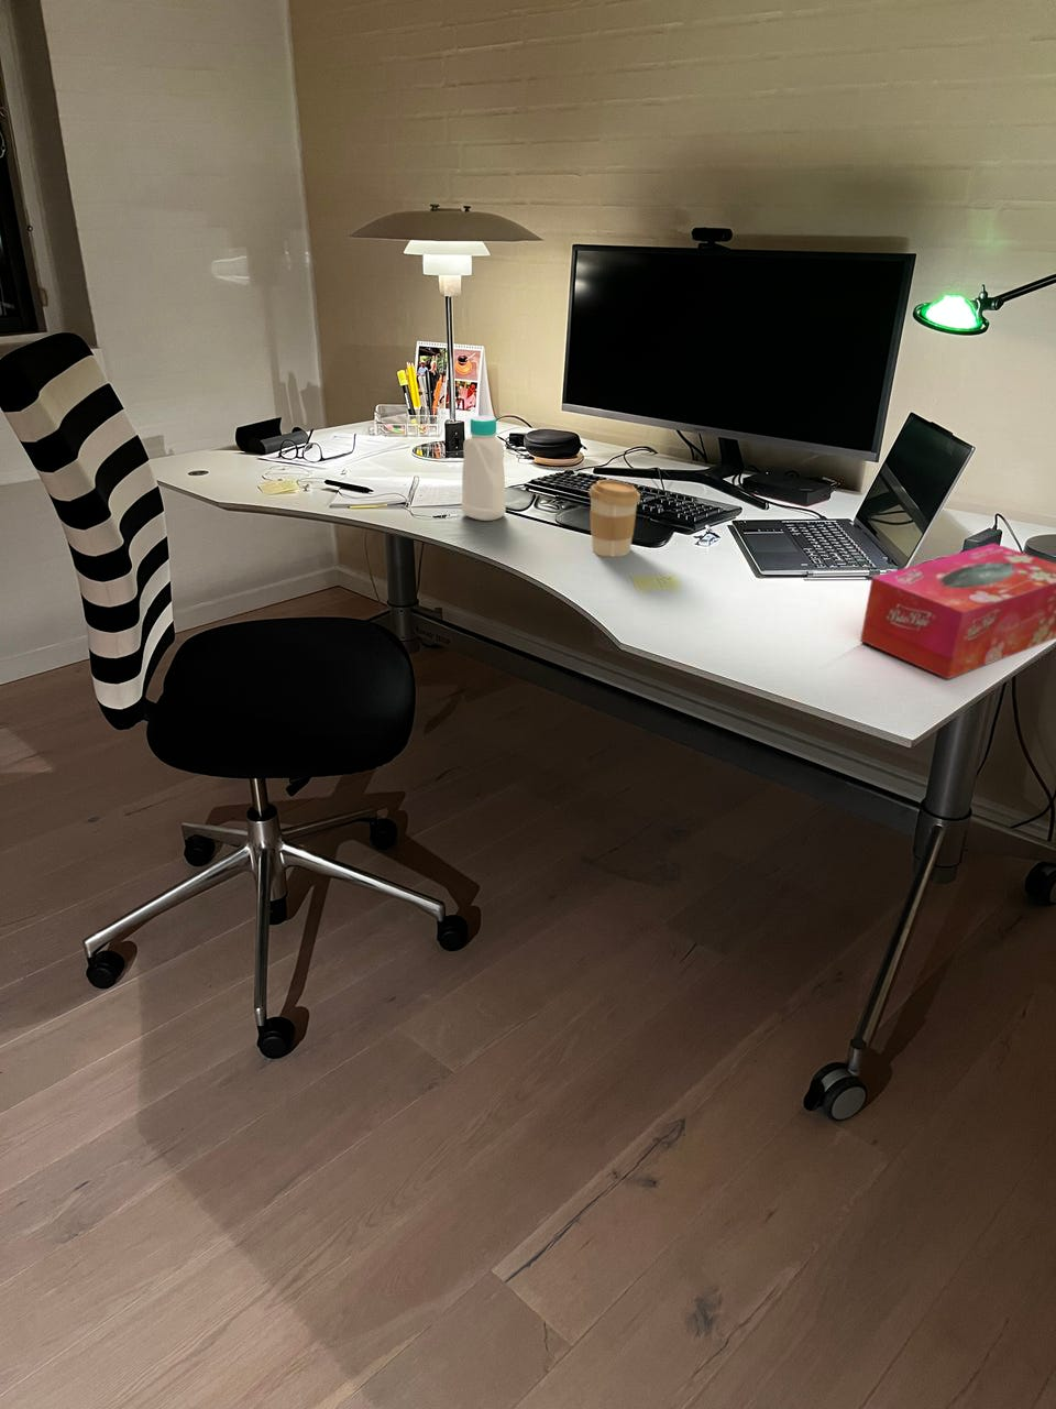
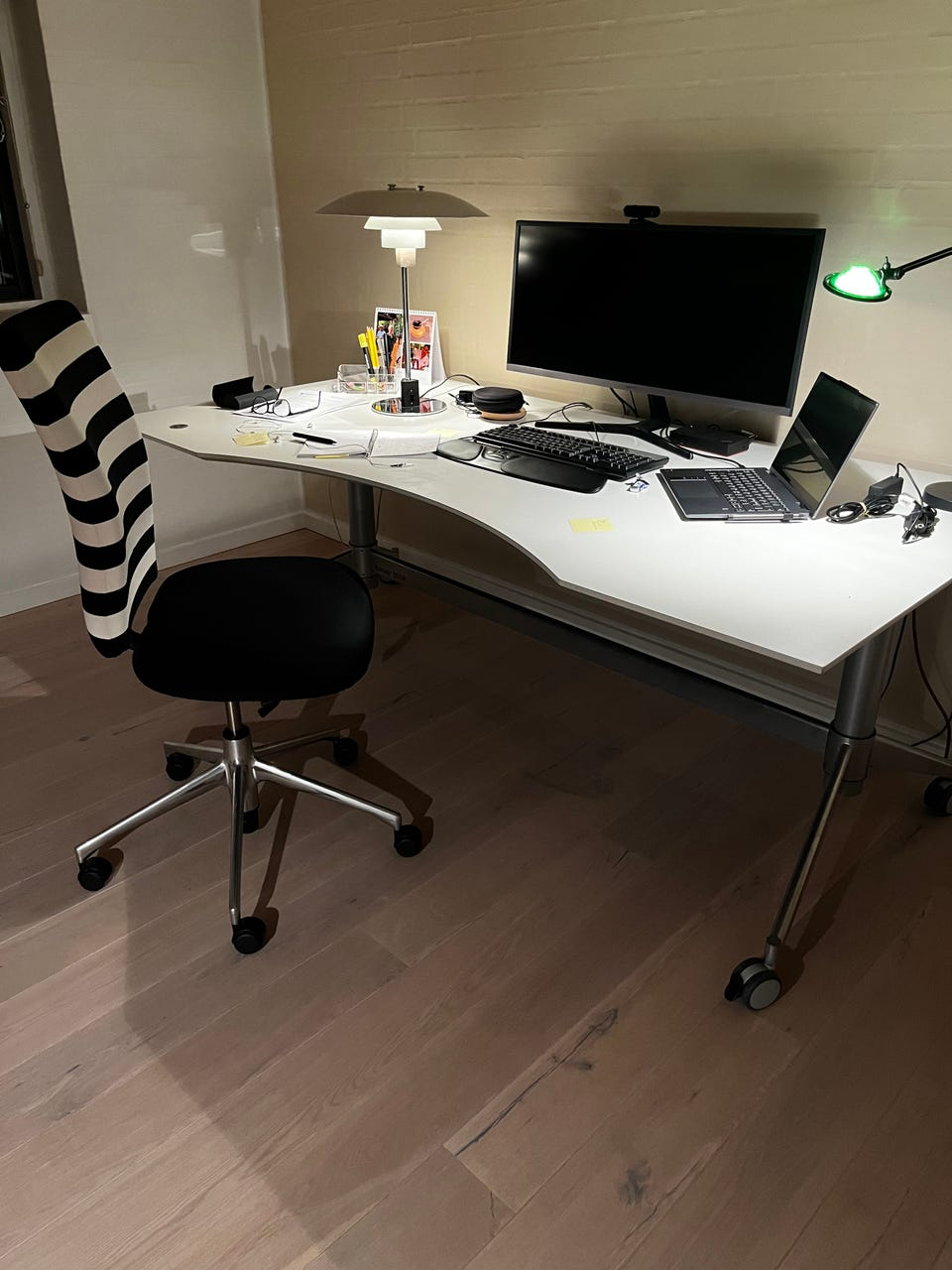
- tissue box (972, 607)
- coffee cup (612, 517)
- bottle (483, 467)
